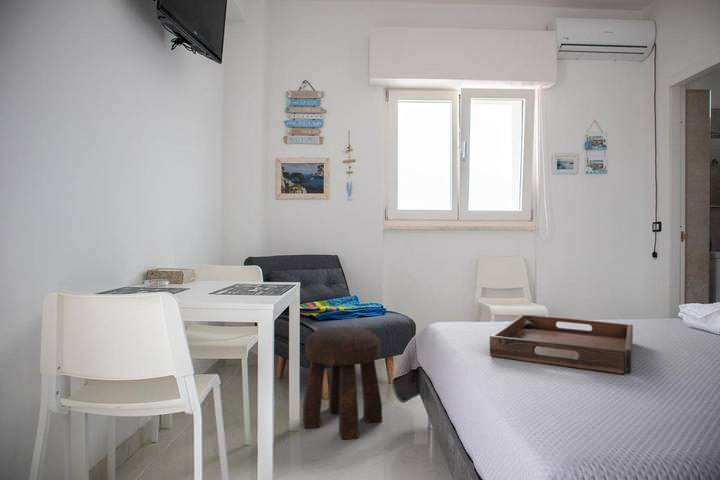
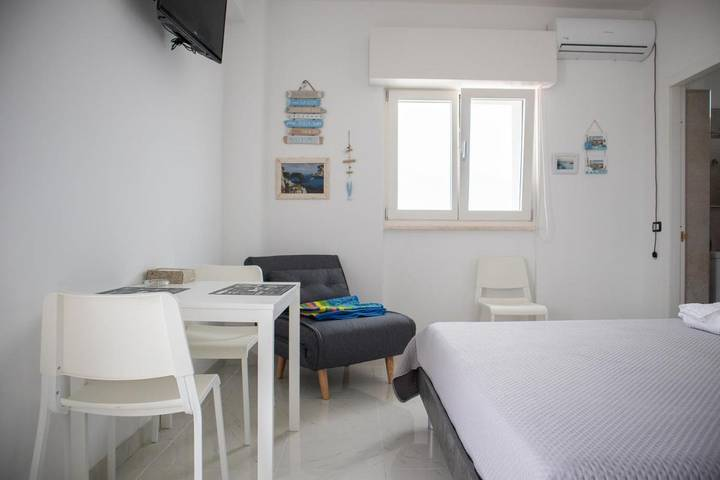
- stool (342, 376)
- serving tray (565, 339)
